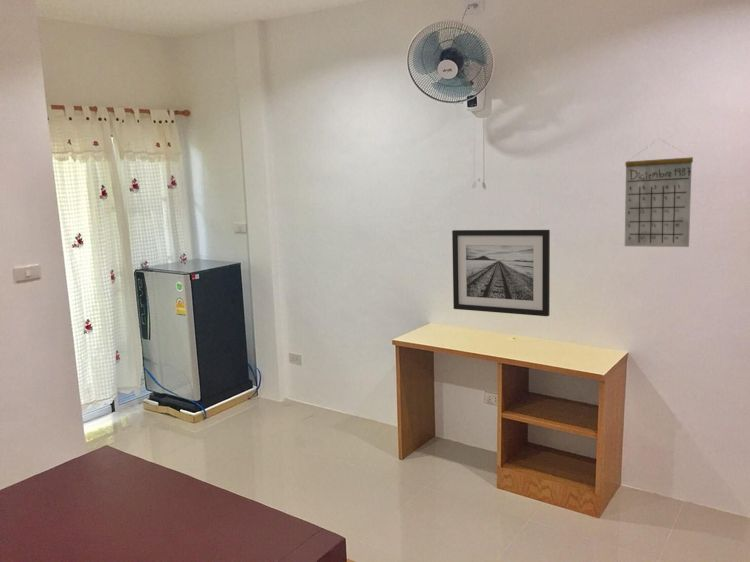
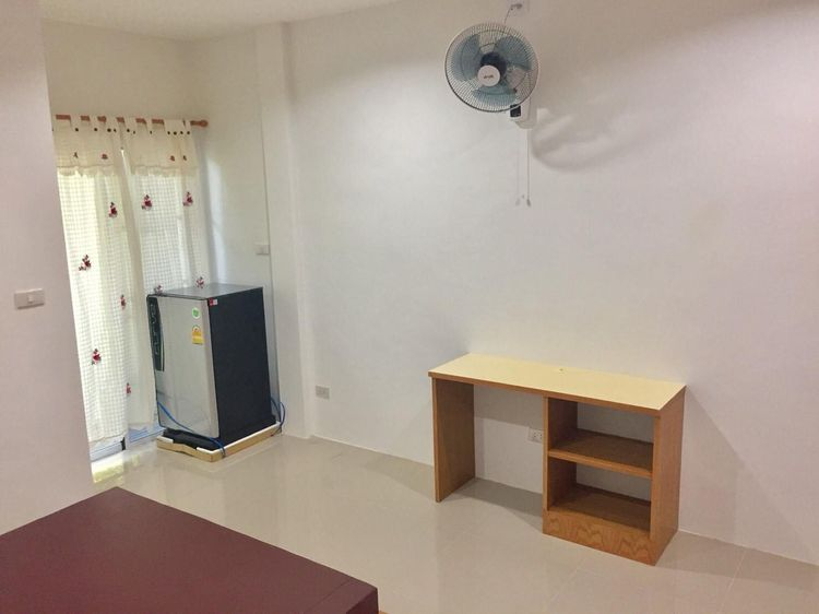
- wall art (499, 271)
- calendar (657, 193)
